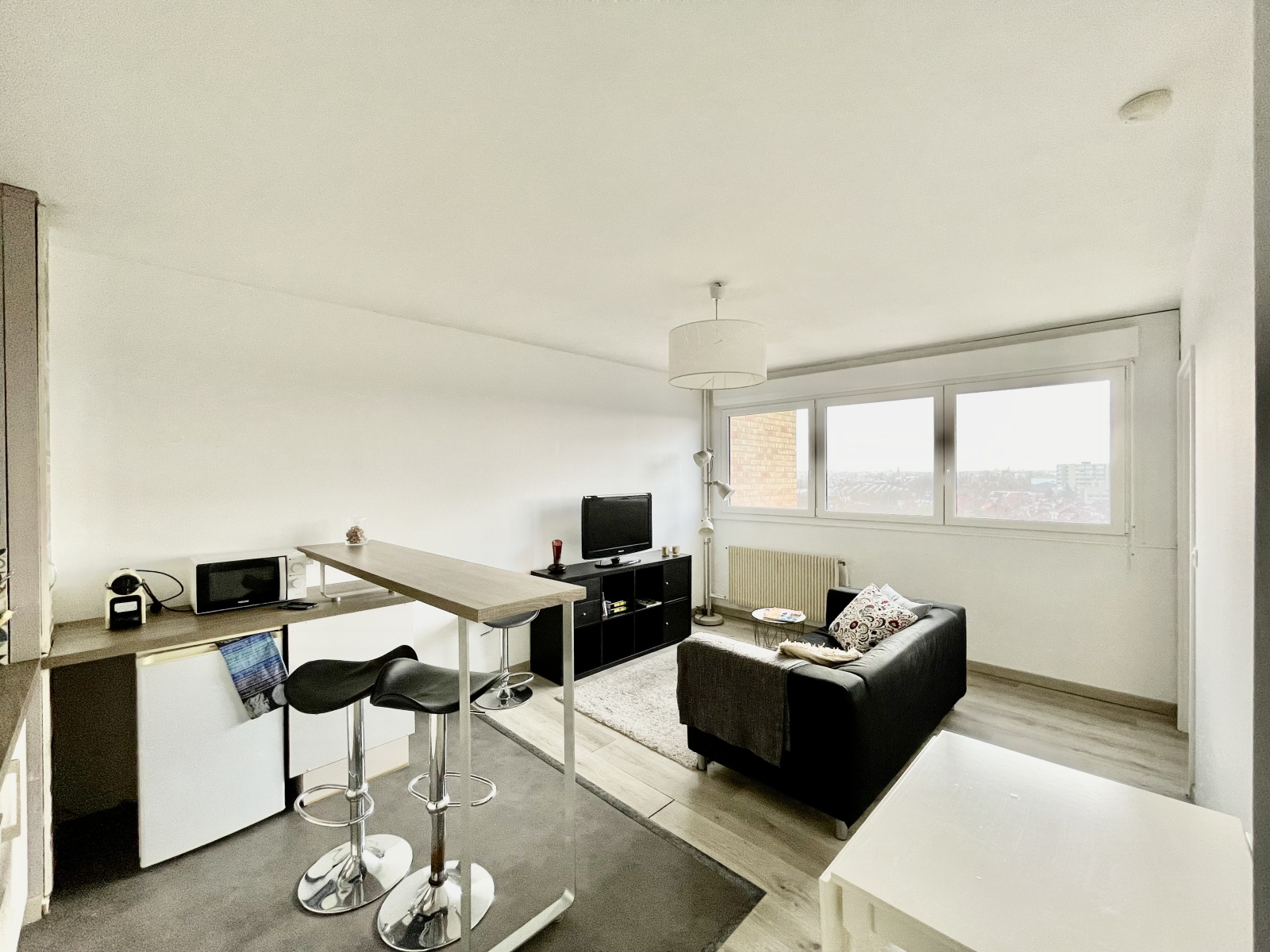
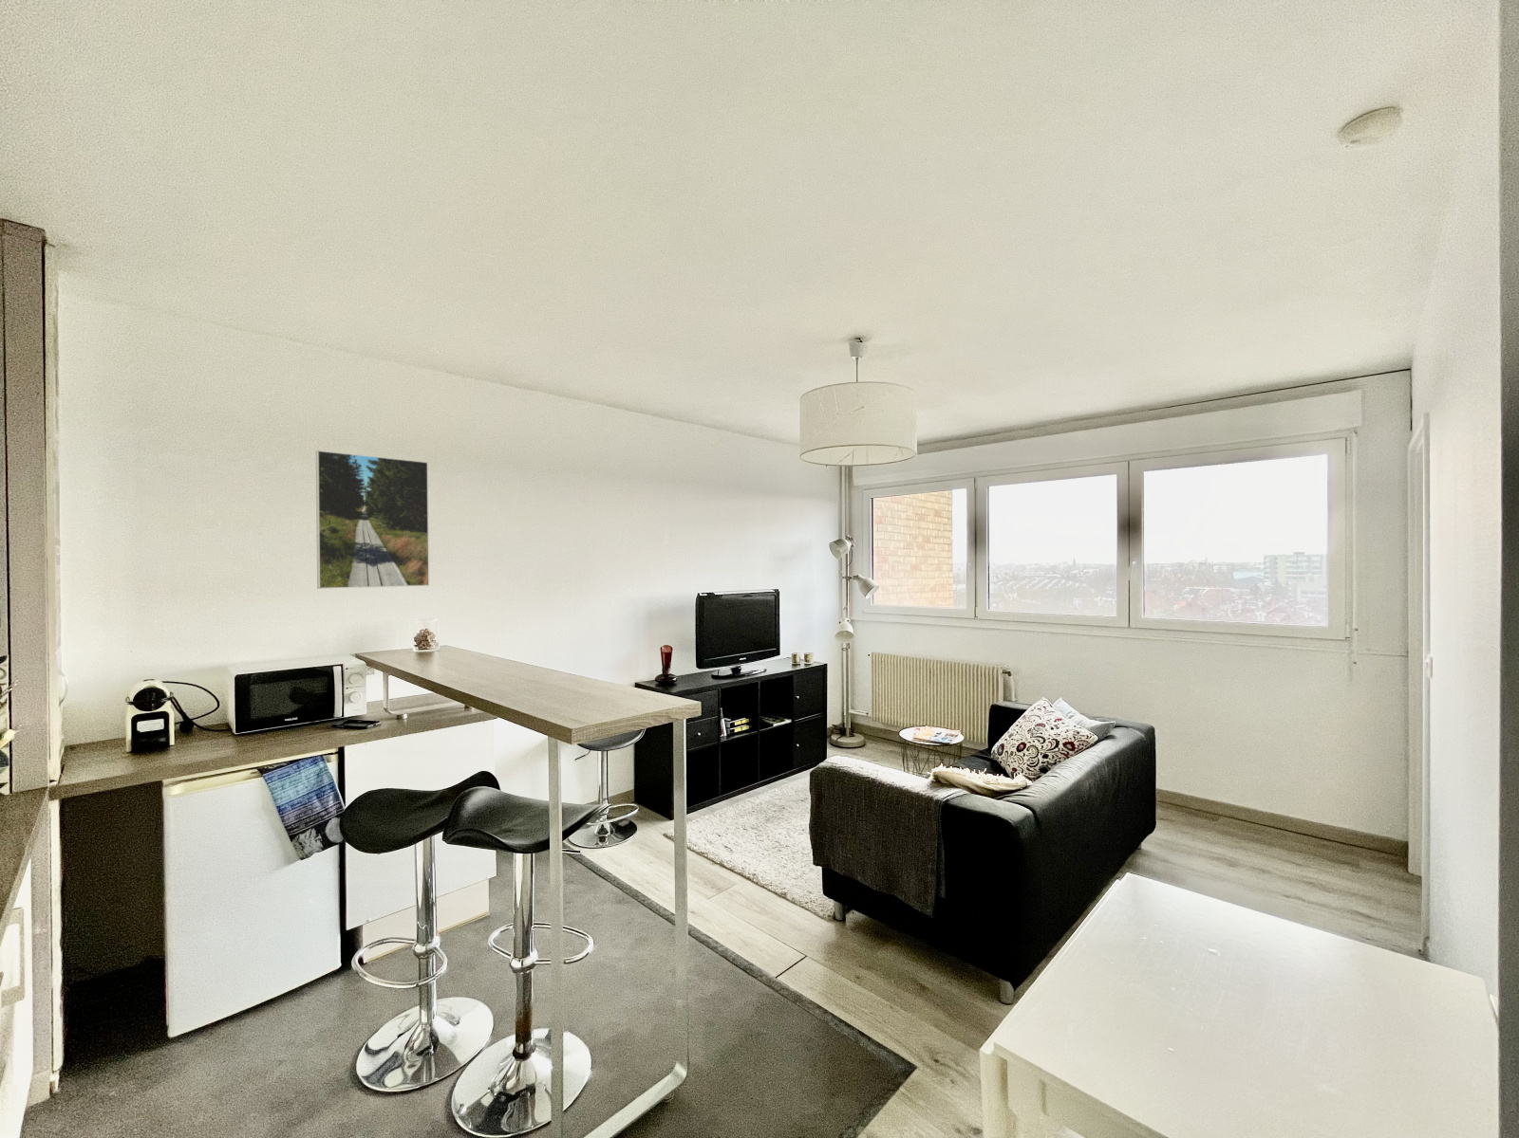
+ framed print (376, 521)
